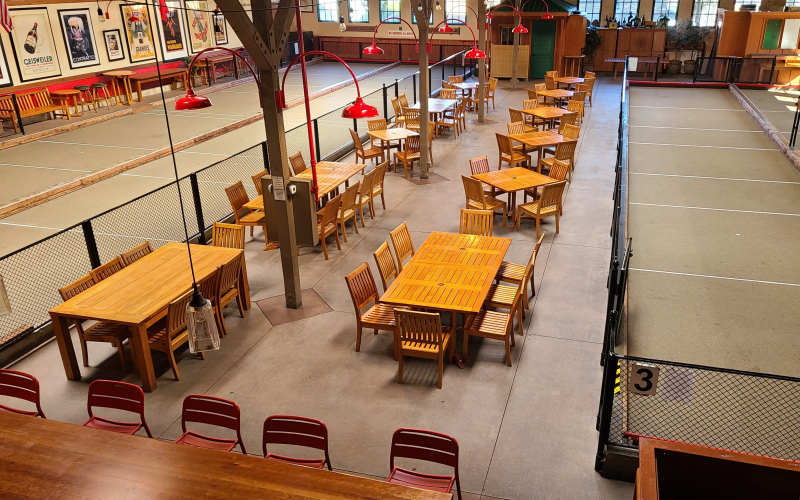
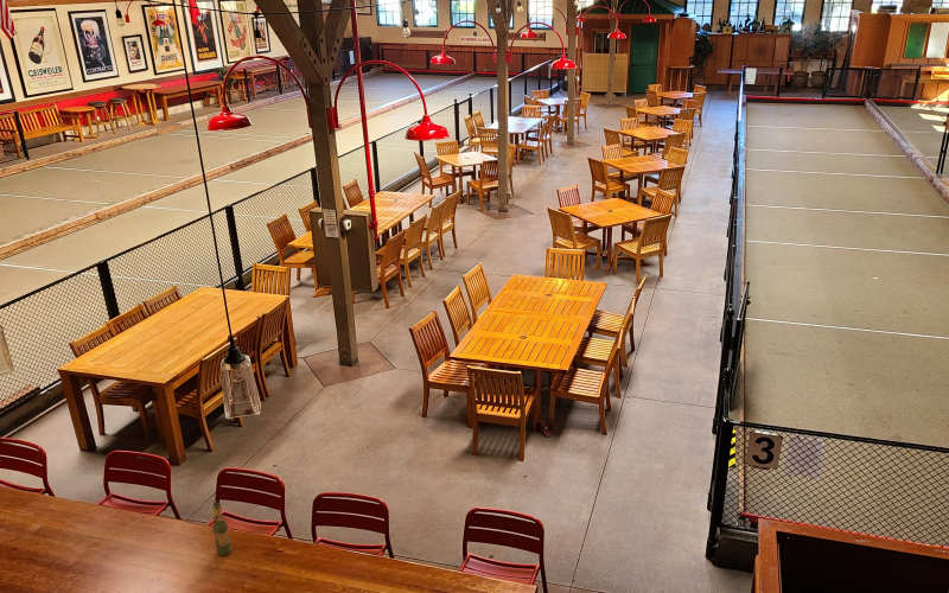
+ beer bottle (219, 528)
